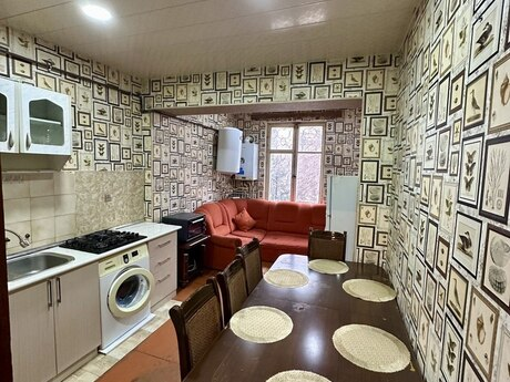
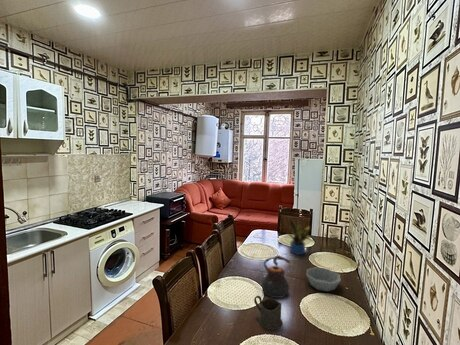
+ bowl (322, 279)
+ cup (267, 309)
+ teapot (275, 273)
+ potted plant (298, 235)
